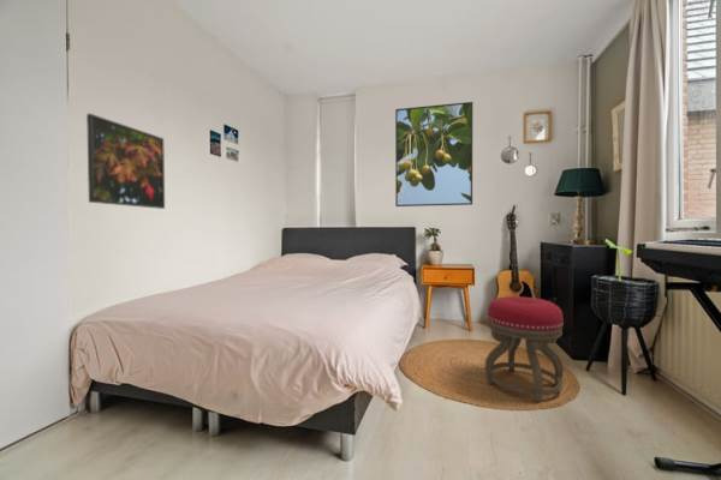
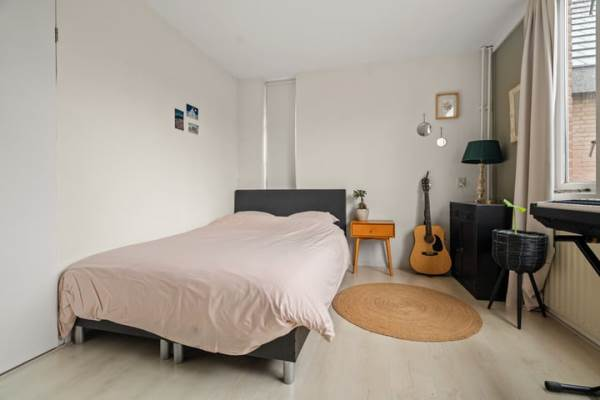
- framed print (433, 155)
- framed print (130, 166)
- stool (525, 342)
